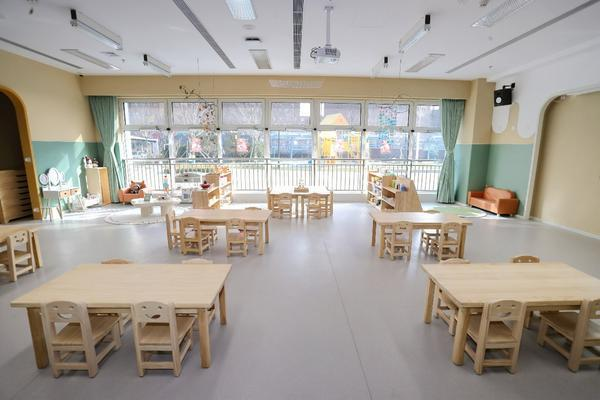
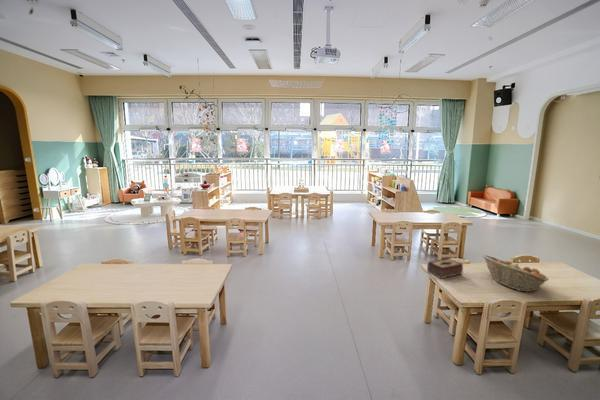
+ tissue box (444, 268)
+ fruit basket (512, 271)
